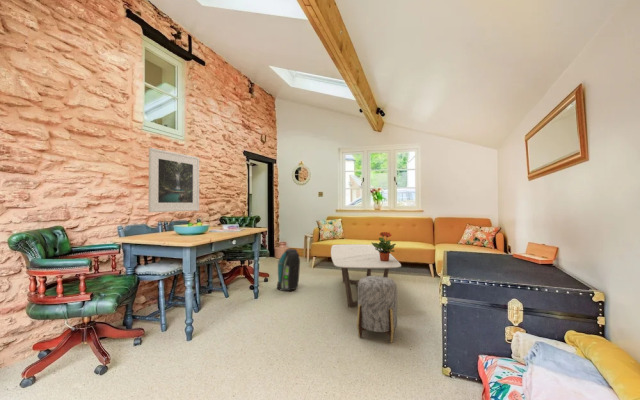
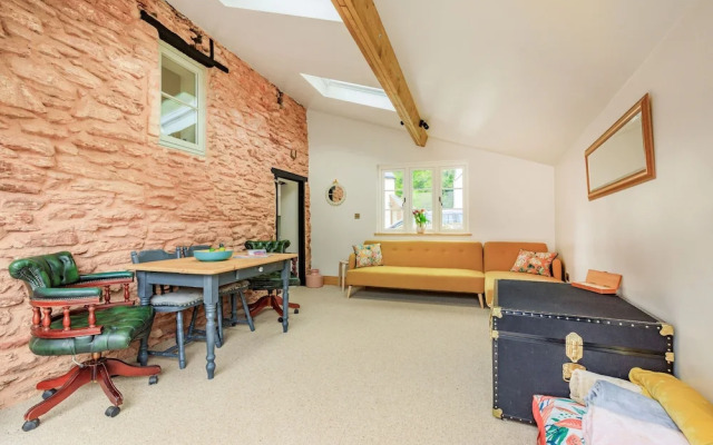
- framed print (176, 182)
- stool (377, 305)
- backpack (288, 268)
- potted plant (384, 245)
- coffee table (362, 268)
